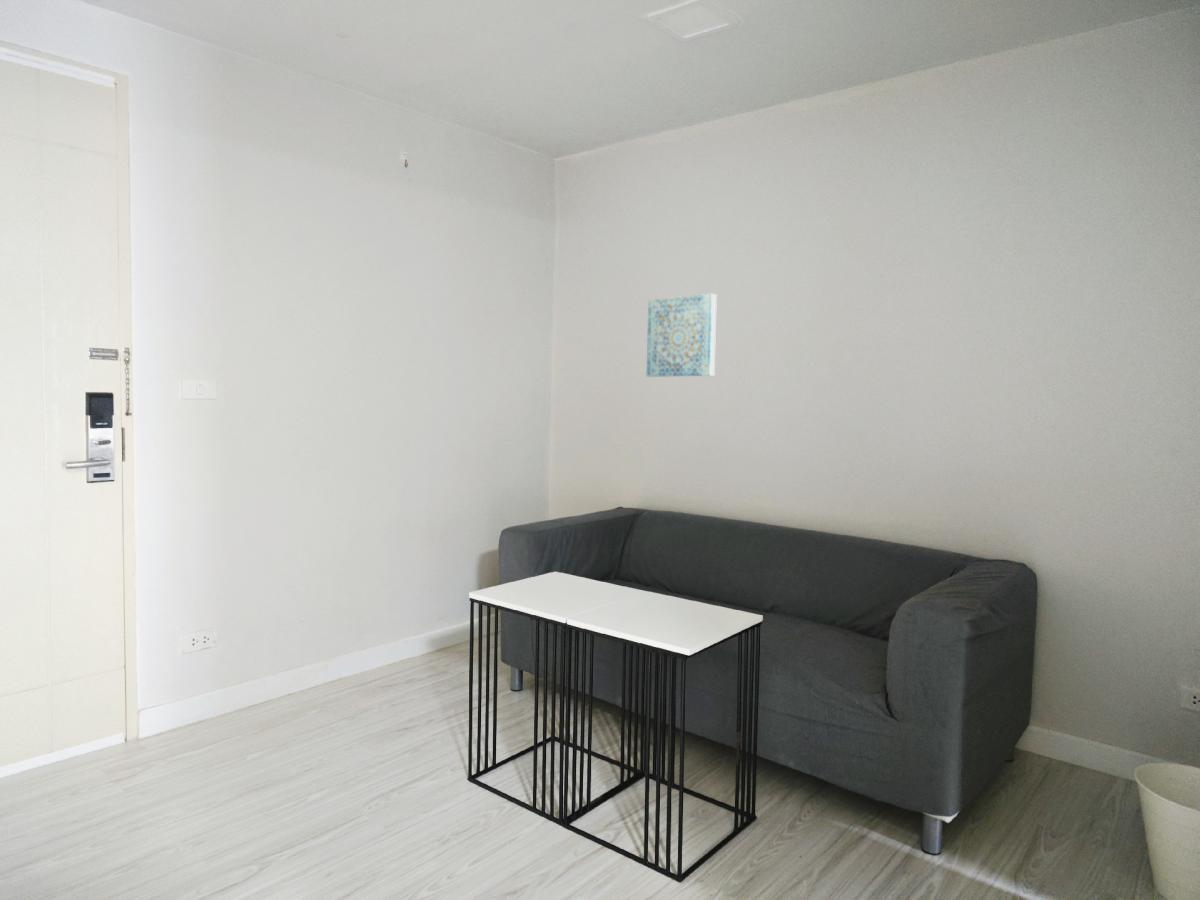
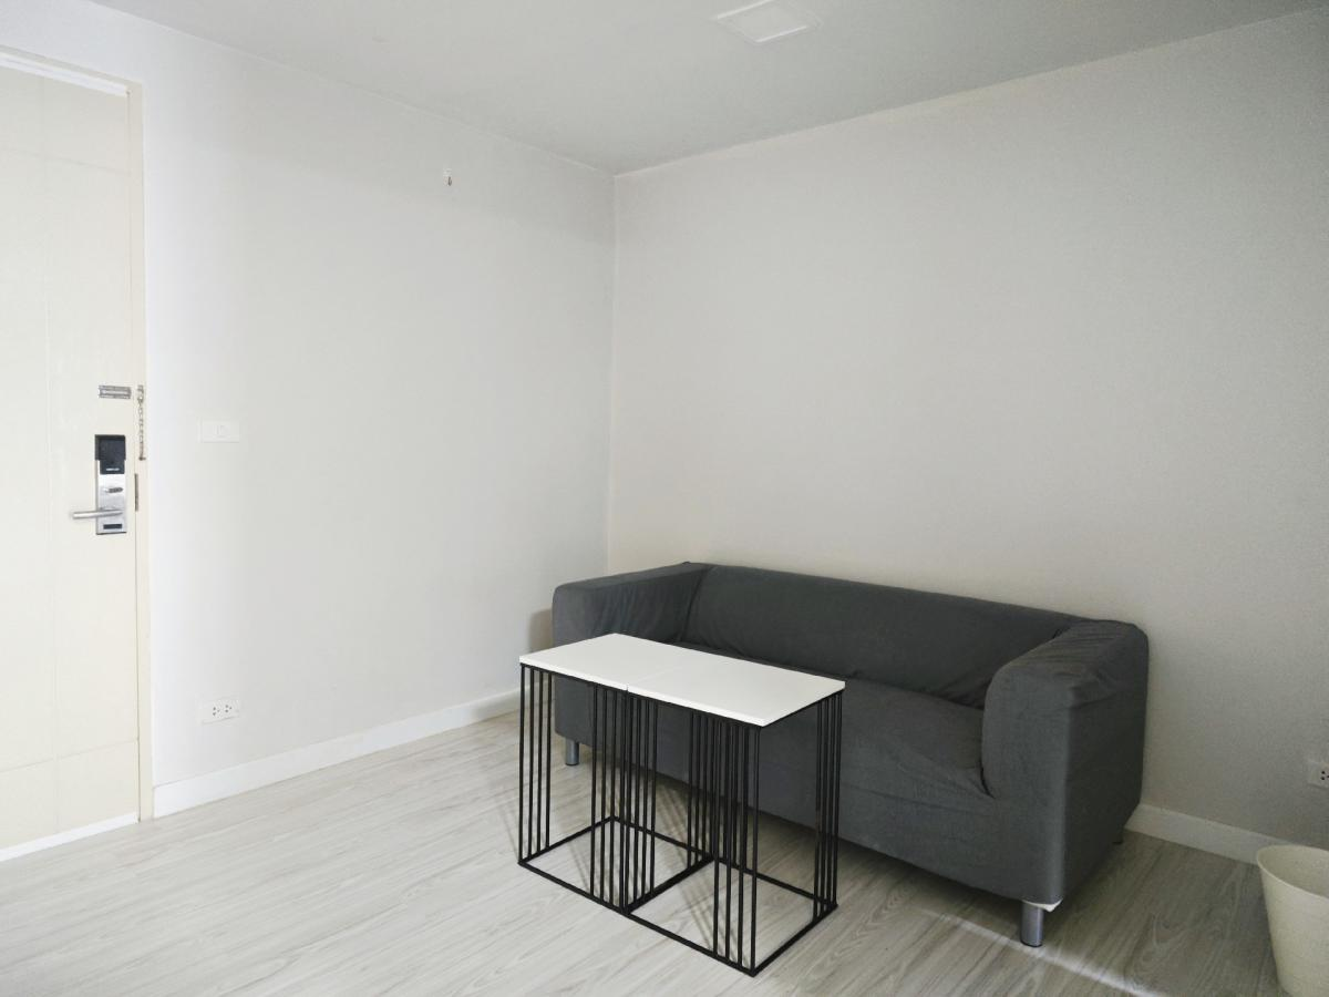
- wall art (680, 336)
